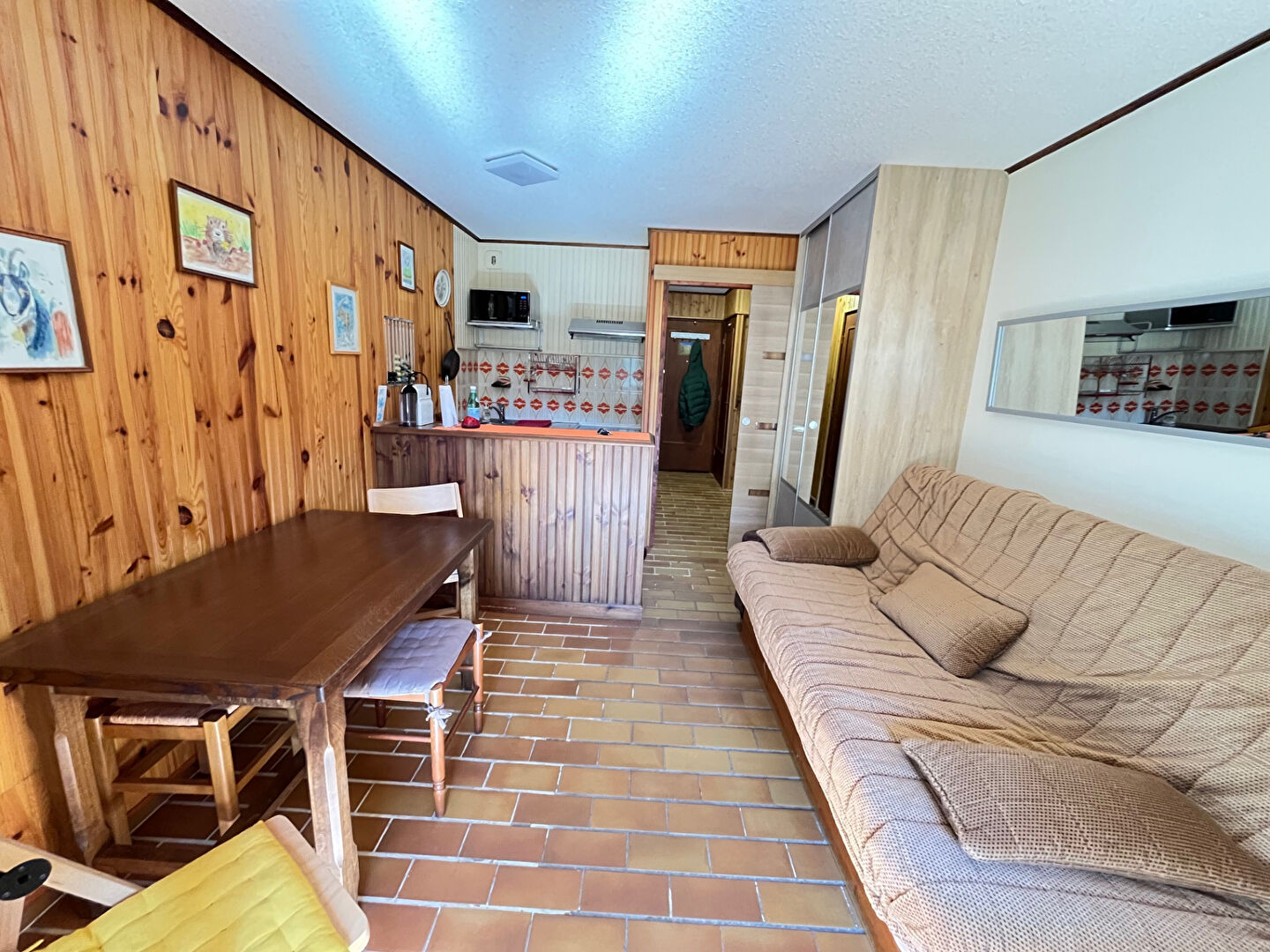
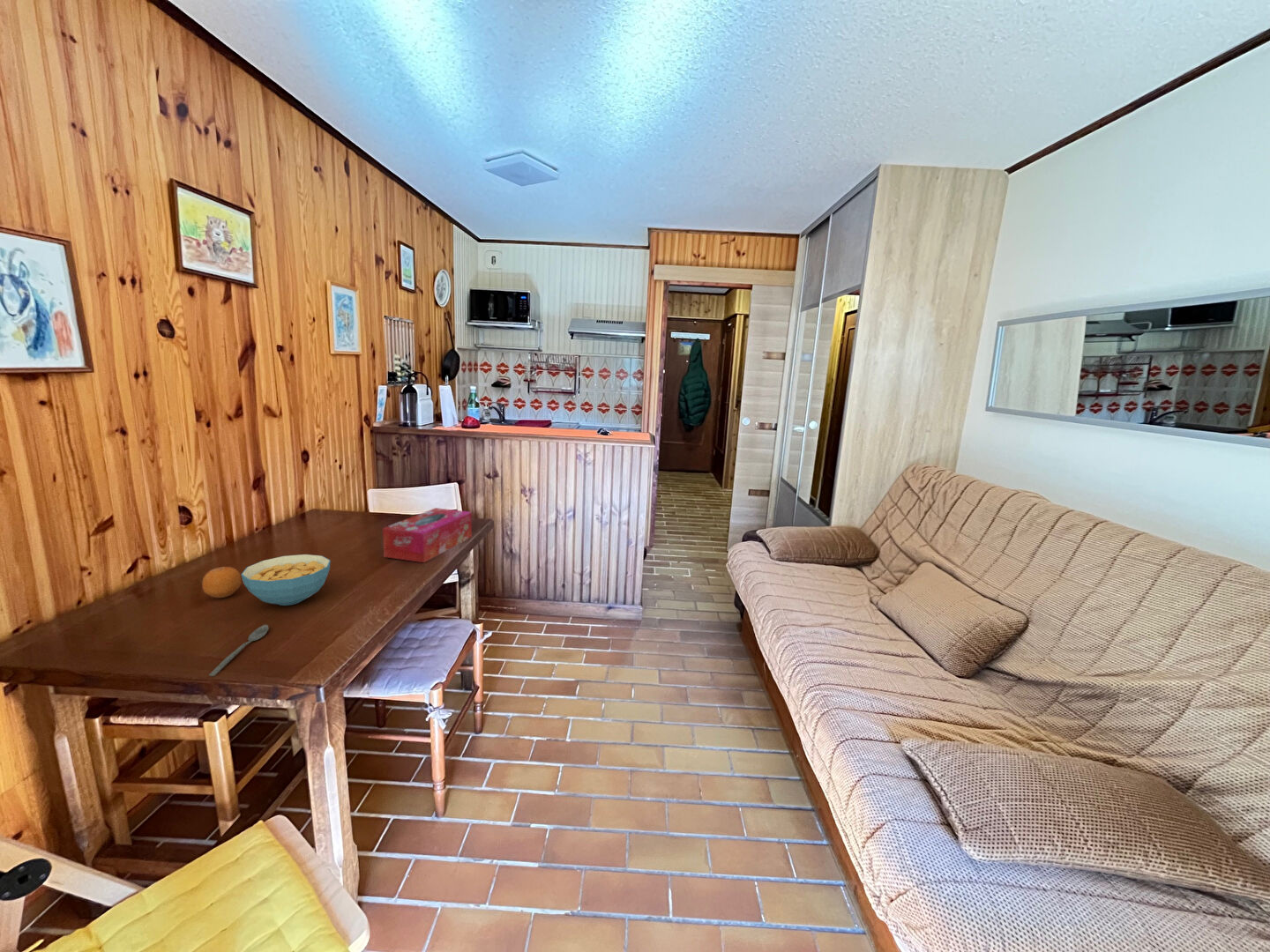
+ fruit (221, 582)
+ tissue box (430, 532)
+ spoon (241, 648)
+ cereal bowl (288, 584)
